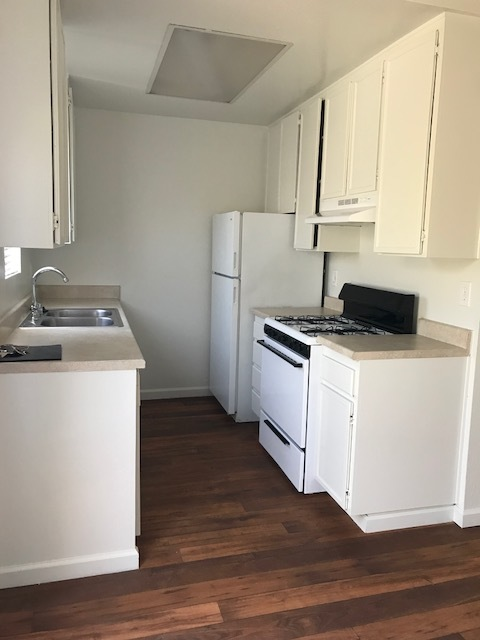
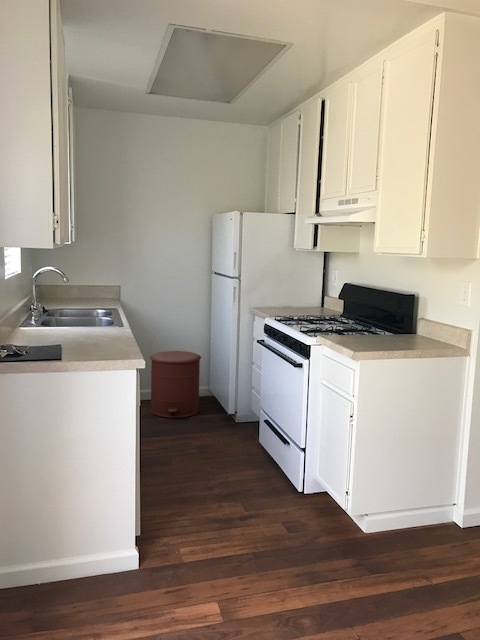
+ trash can (175, 382)
